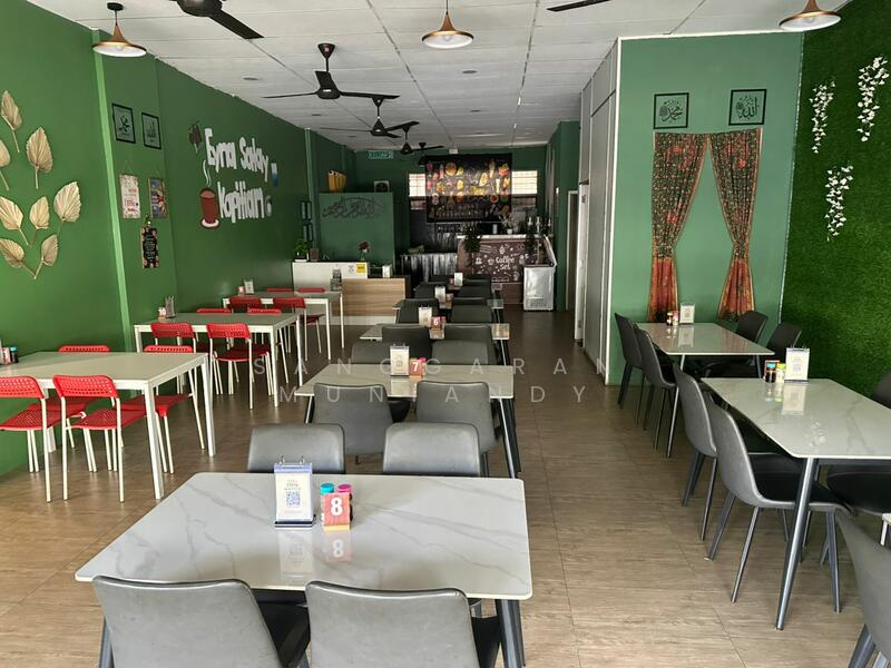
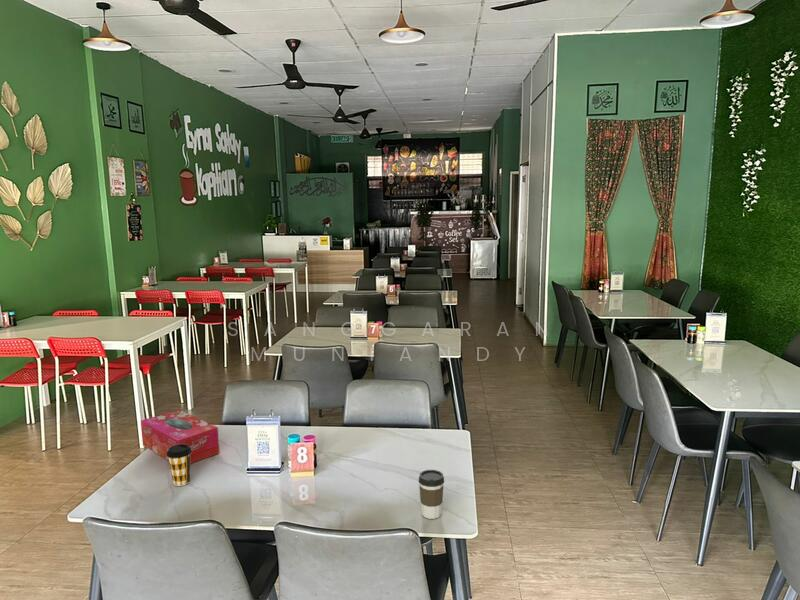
+ coffee cup (180, 465)
+ tissue box (179, 436)
+ coffee cup (431, 494)
